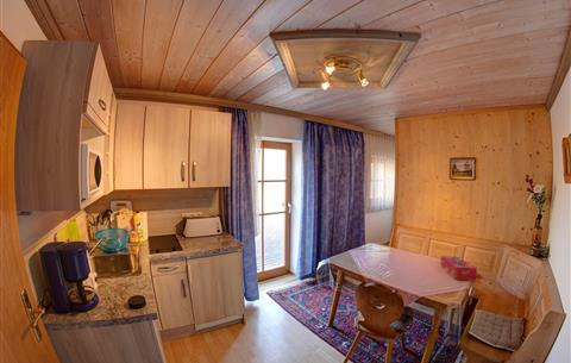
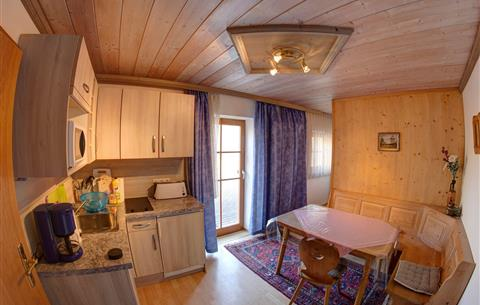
- tissue box (457, 267)
